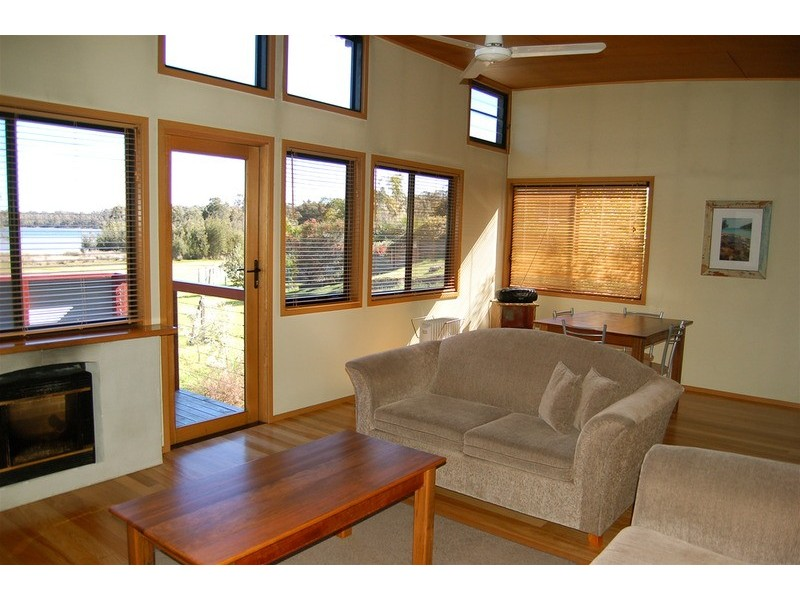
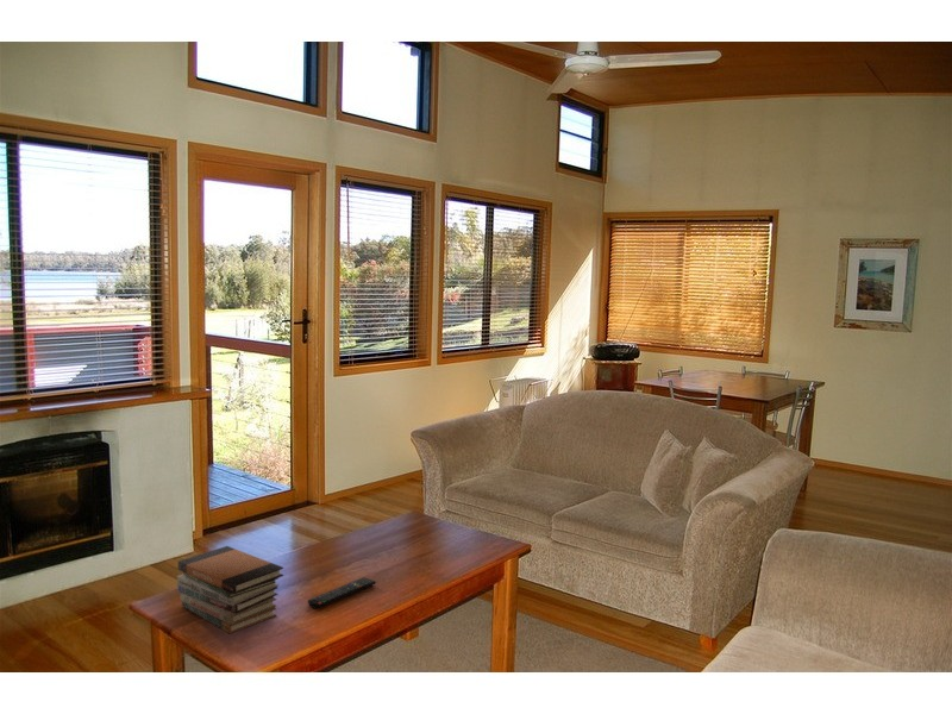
+ remote control (342, 593)
+ book stack (228, 587)
